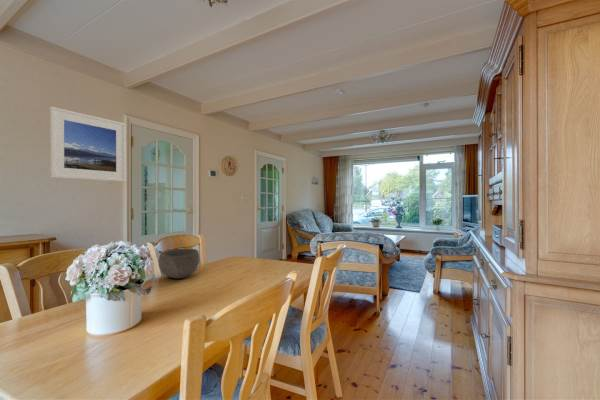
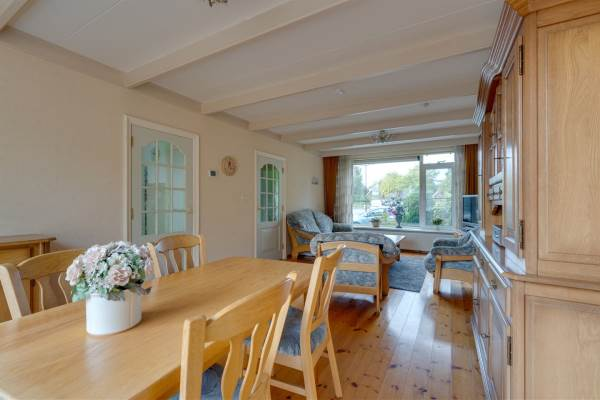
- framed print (91, 147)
- bowl (179, 264)
